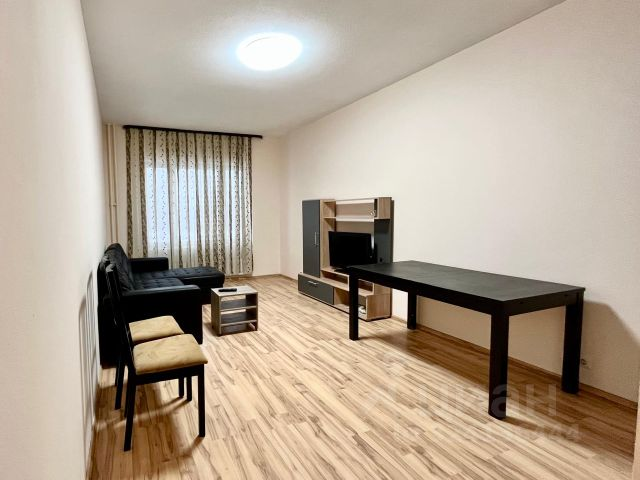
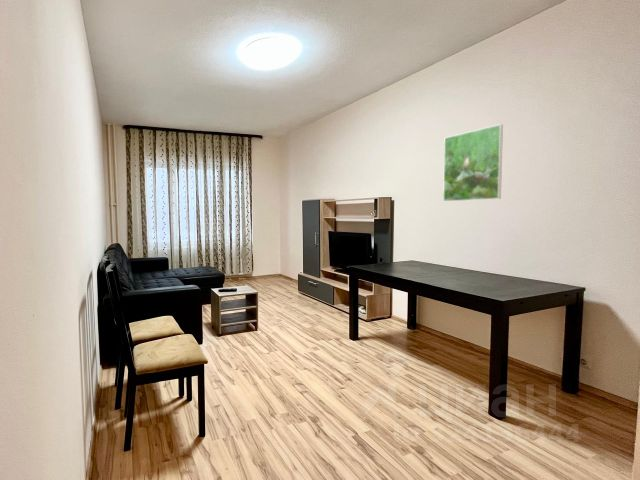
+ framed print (470, 166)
